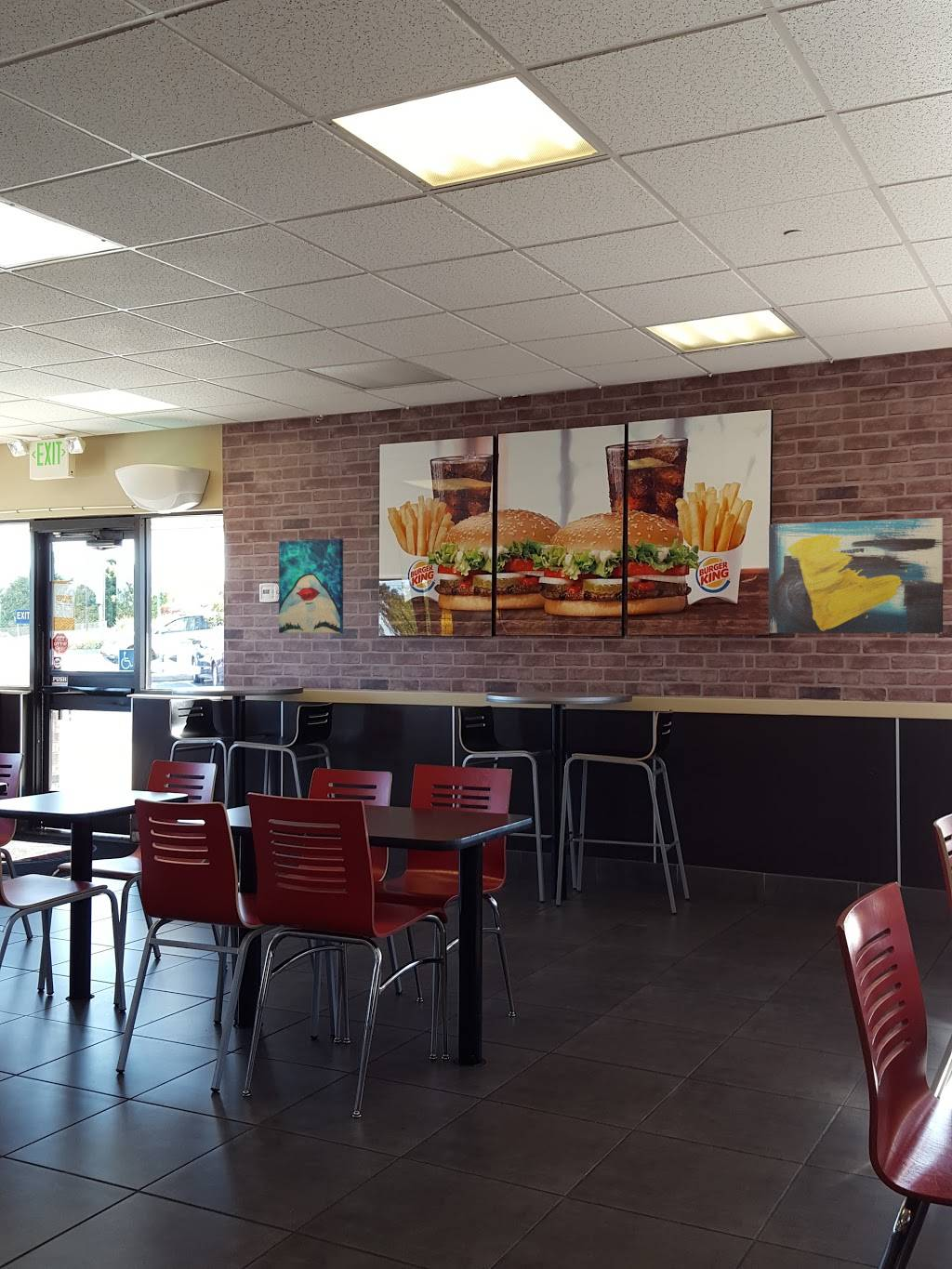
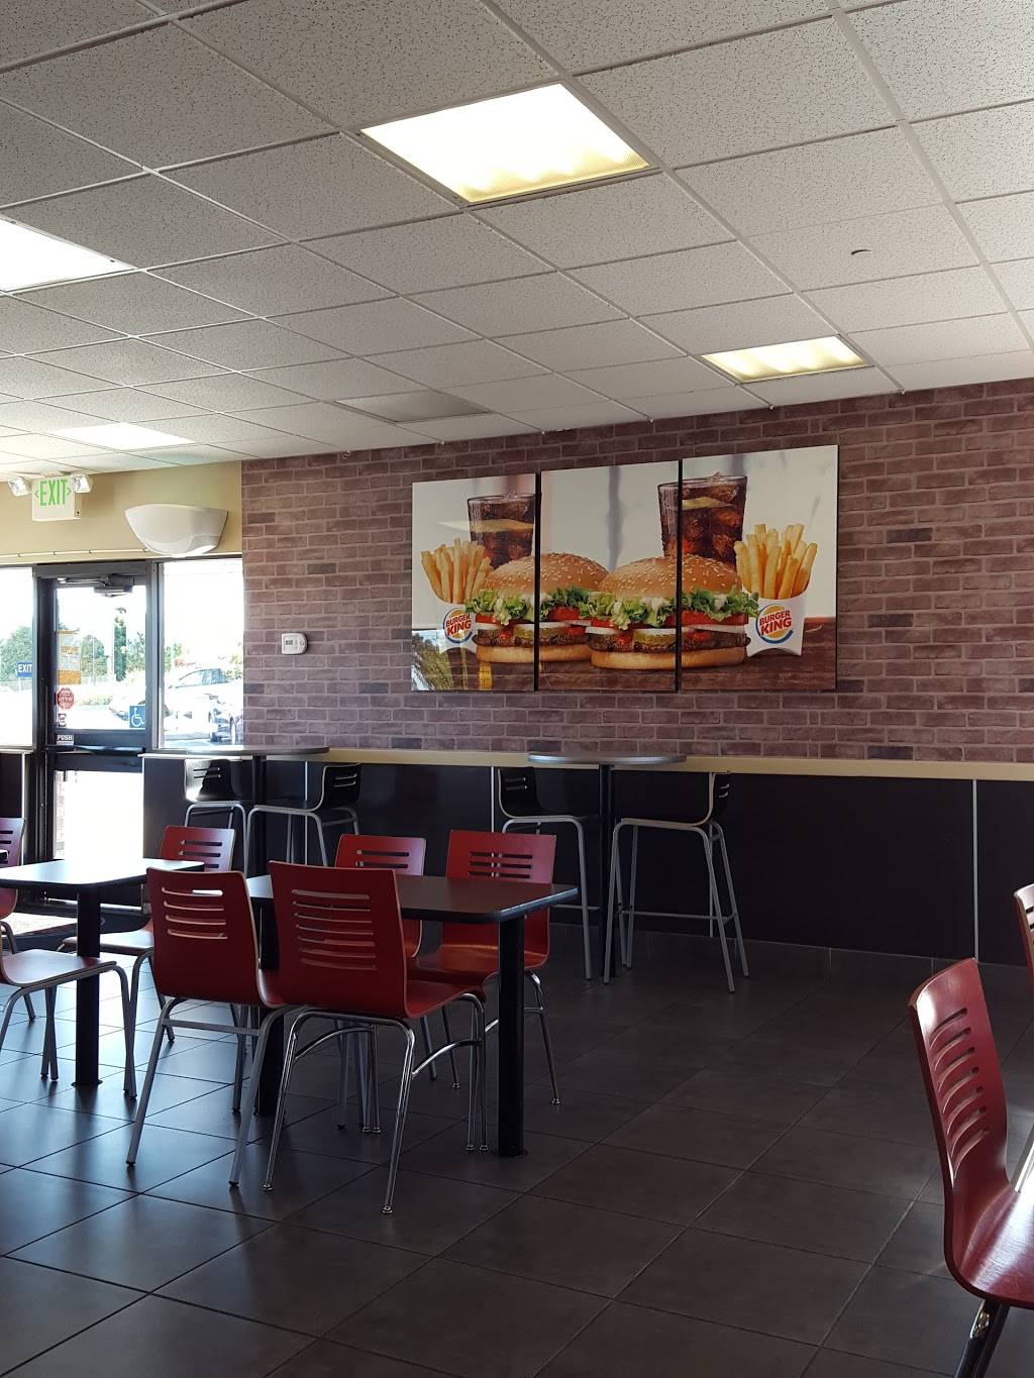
- wall art (311, 587)
- wall art (853, 577)
